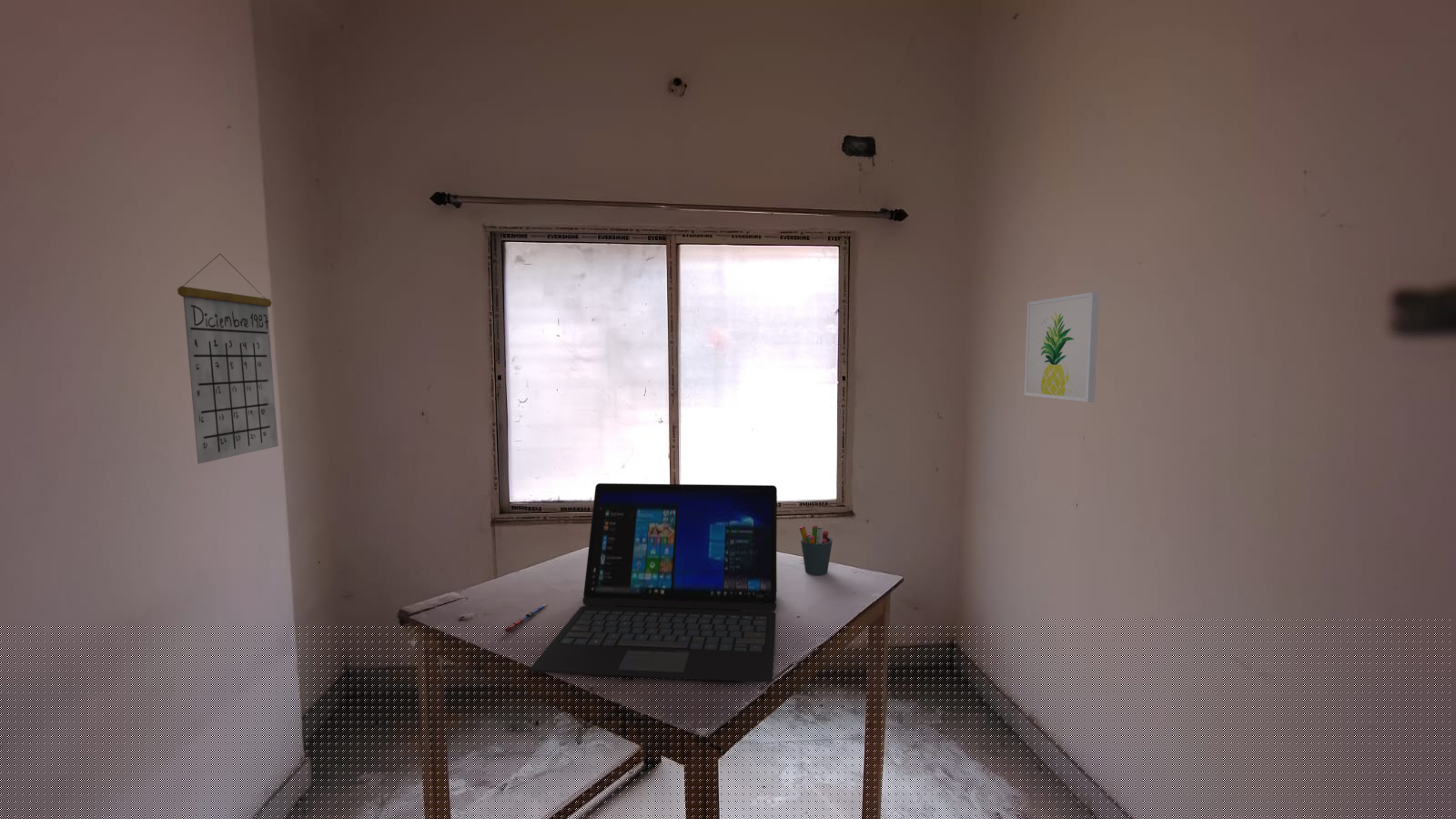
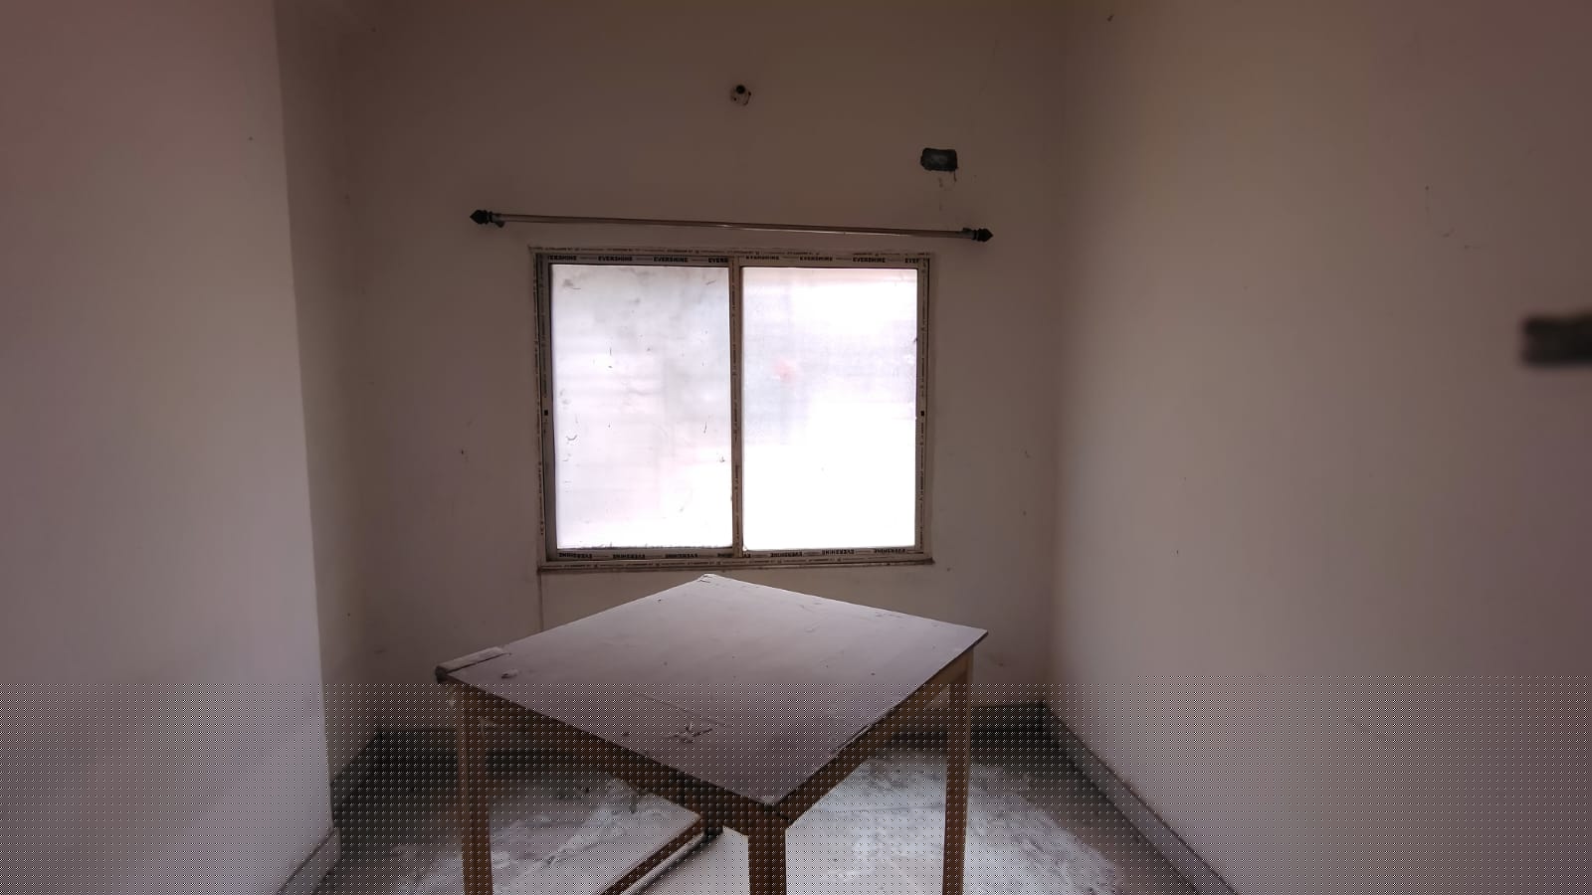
- pen (527, 616)
- calendar (233, 355)
- laptop (670, 565)
- pen holder (815, 546)
- wall art (1058, 348)
